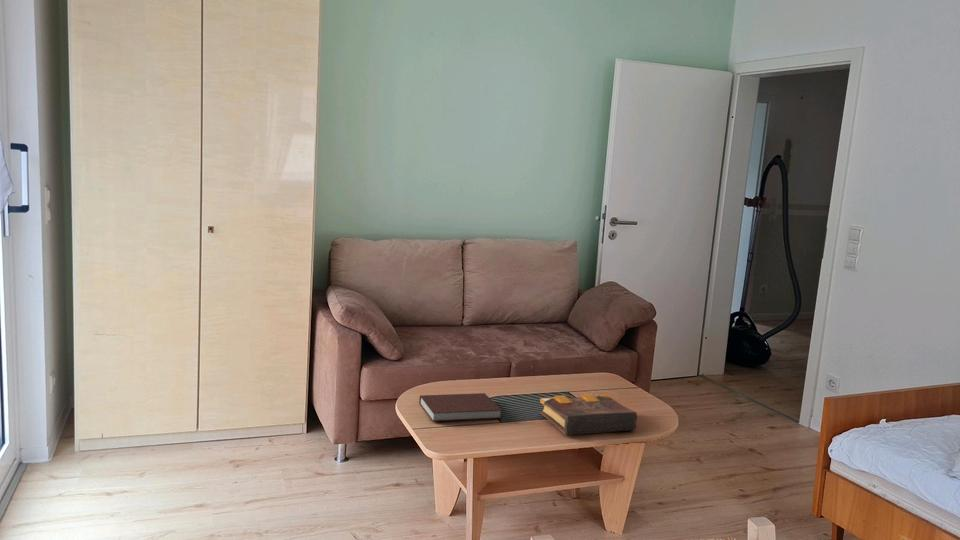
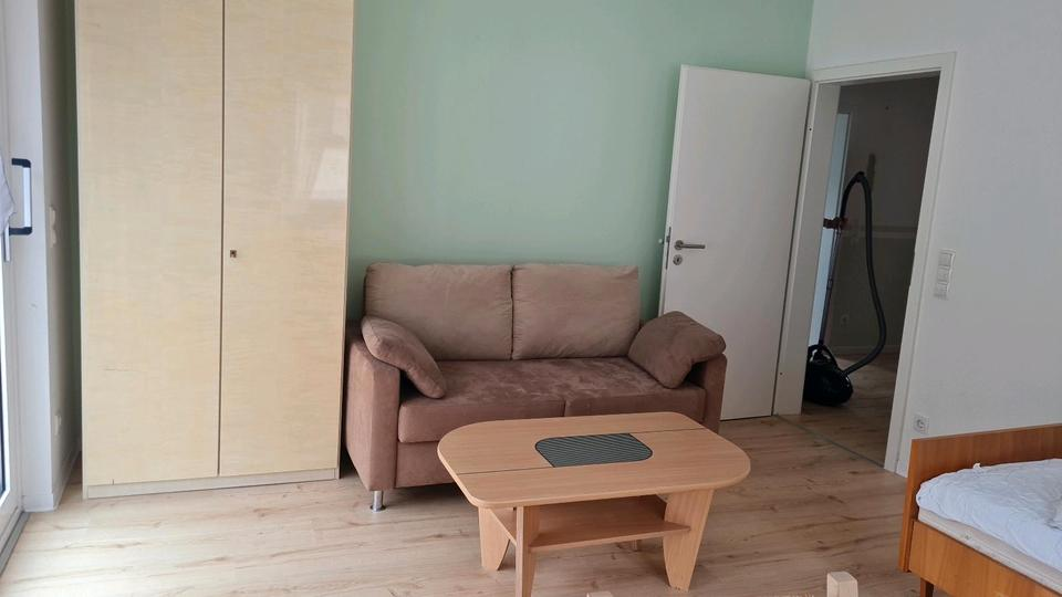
- book (587, 413)
- notebook (459, 406)
